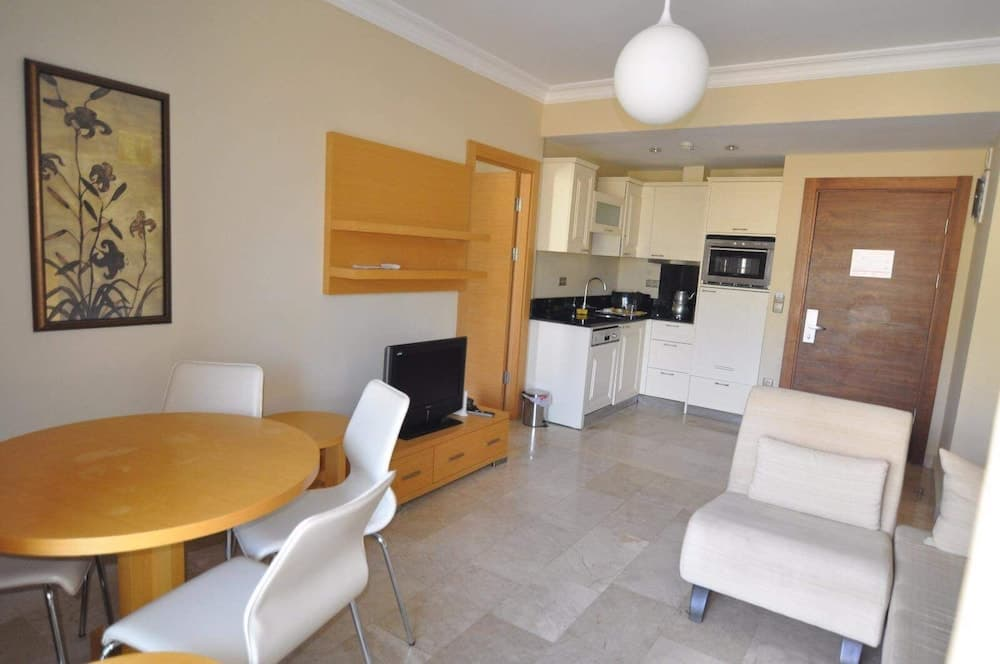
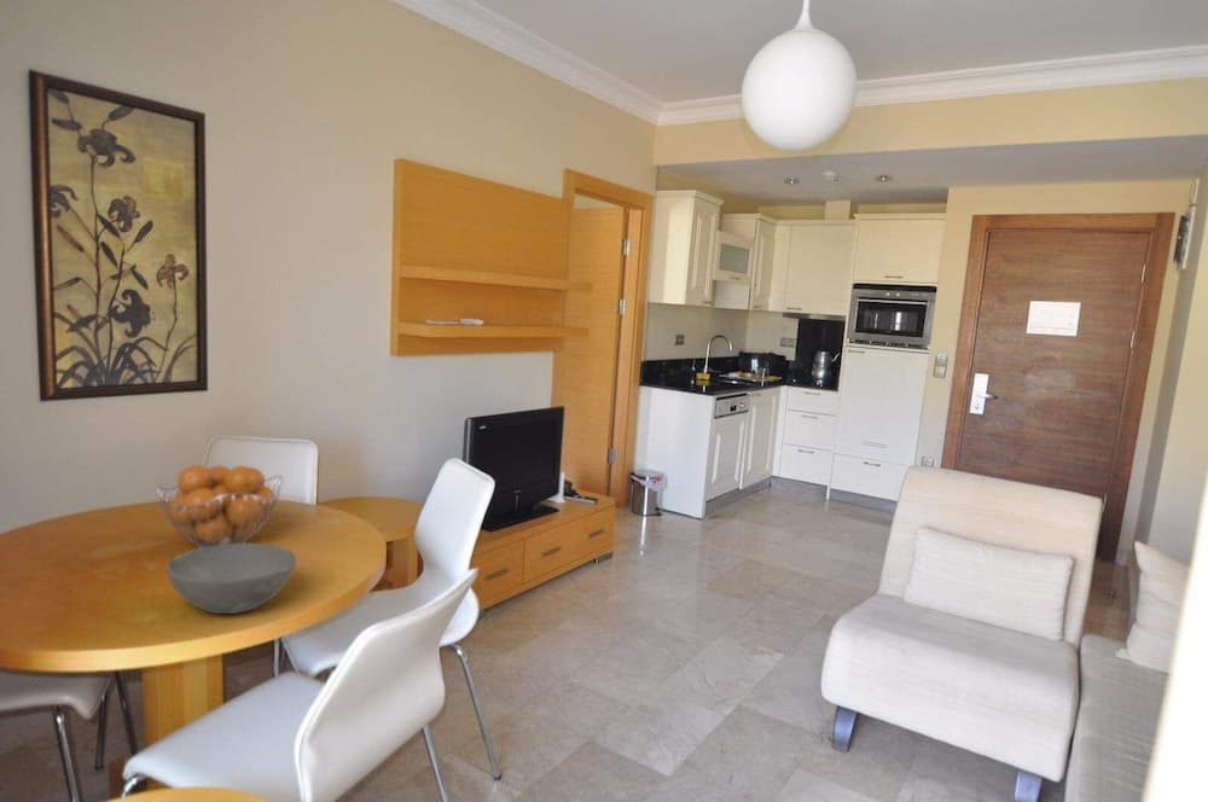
+ bowl (233, 582)
+ fruit basket (221, 504)
